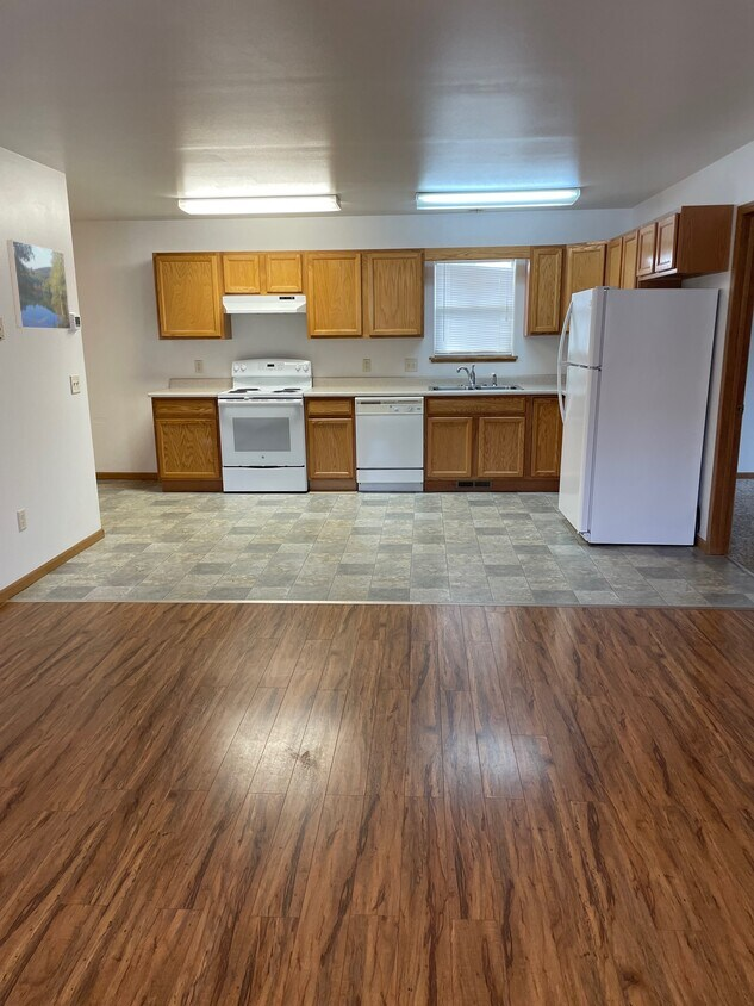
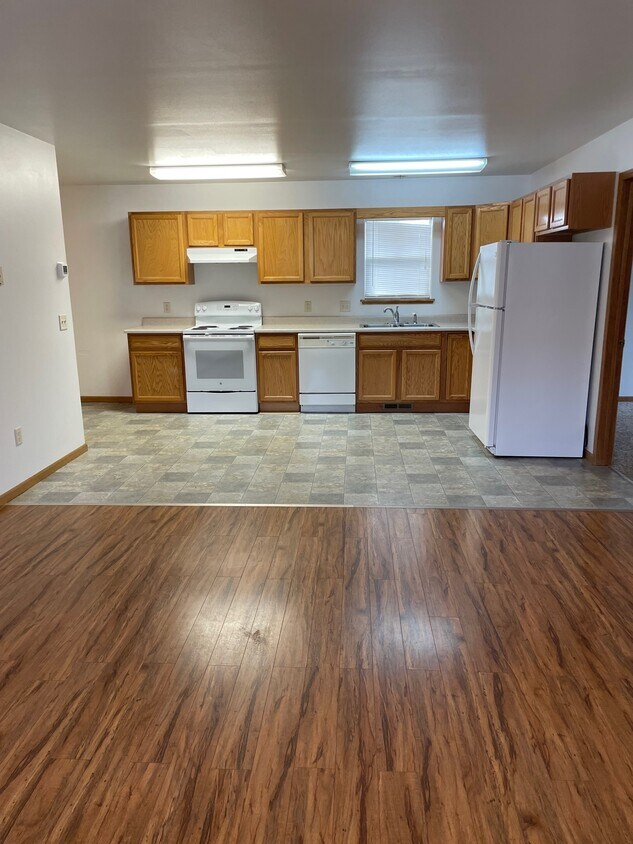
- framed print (40, 287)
